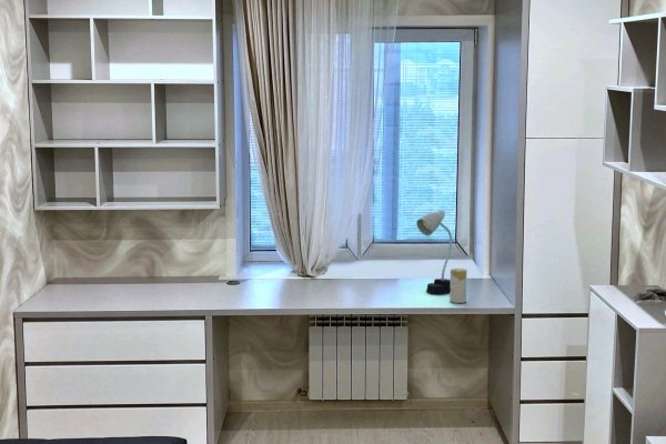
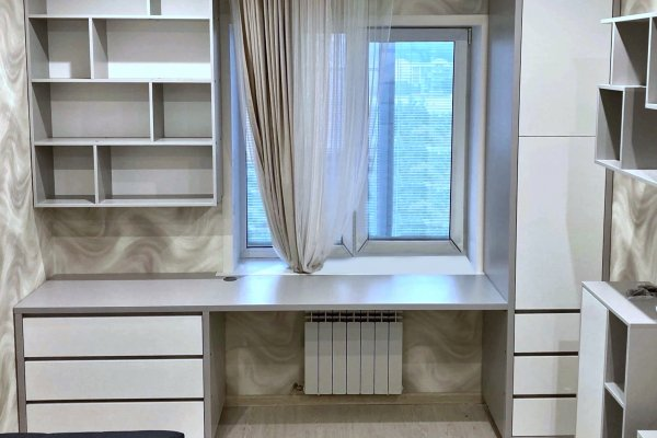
- desk lamp (447, 252)
- candle (457, 285)
